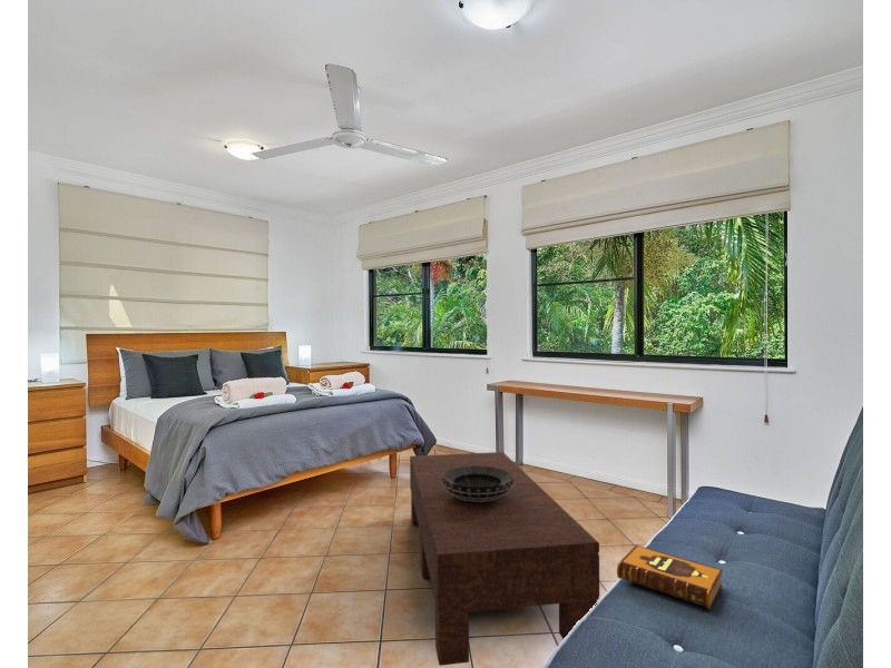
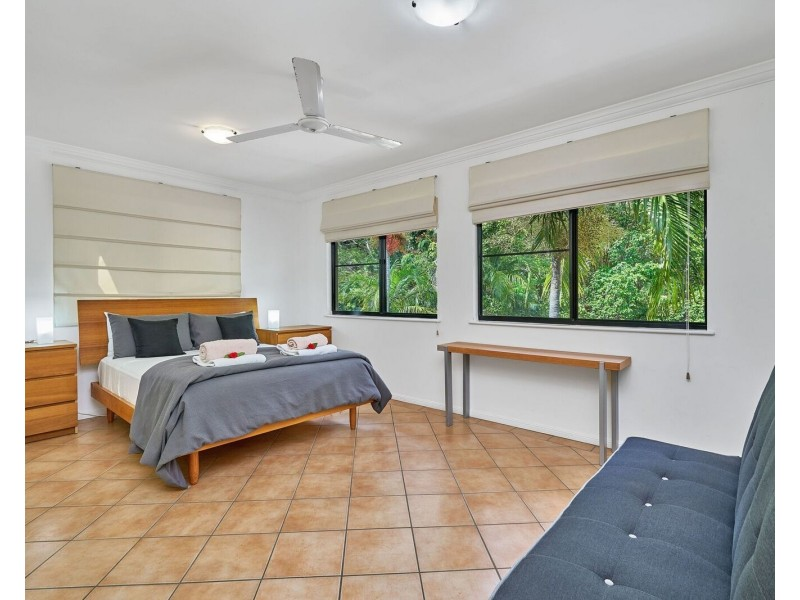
- coffee table (480, 528)
- hardback book (668, 574)
- decorative bowl (478, 485)
